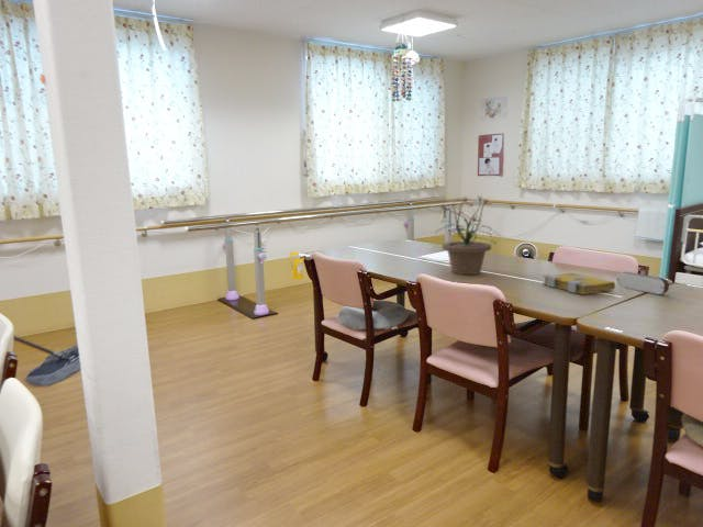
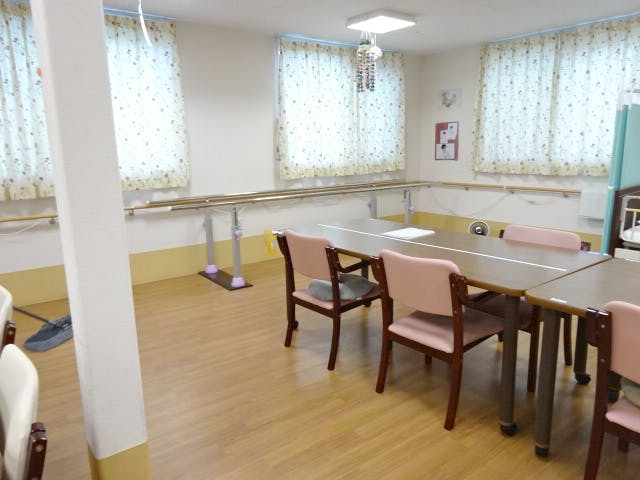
- spell book (574, 281)
- pencil case (640, 282)
- potted plant (468, 234)
